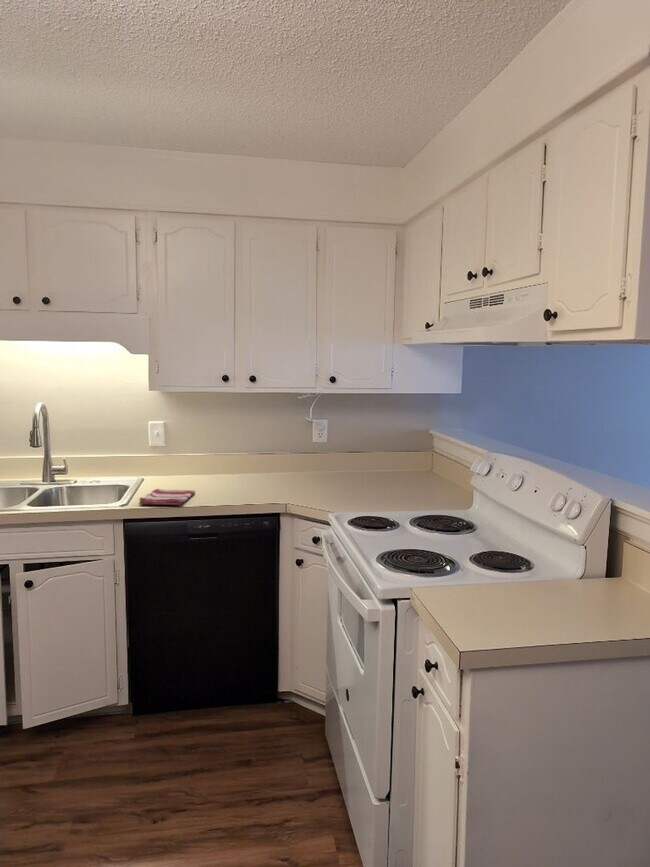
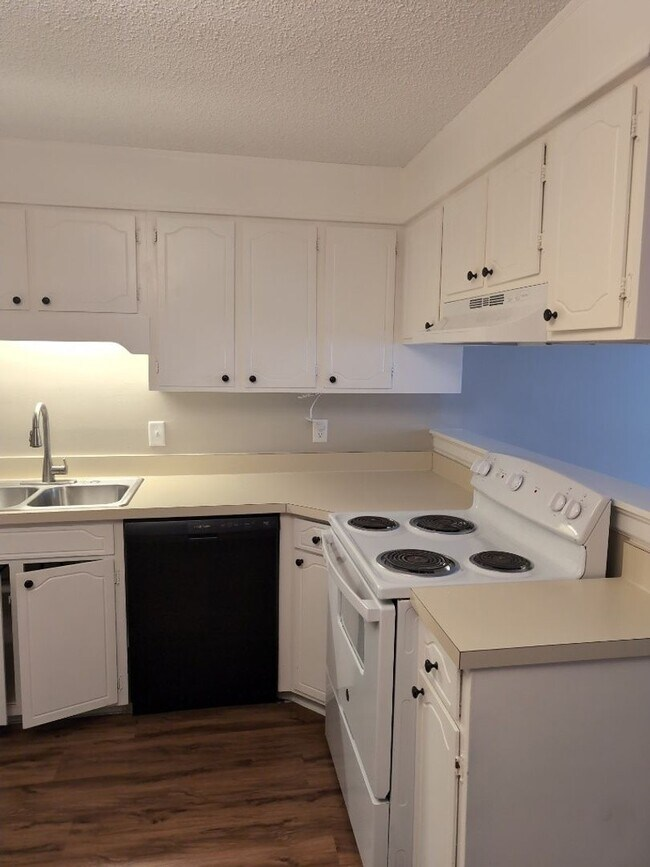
- dish towel (168, 496)
